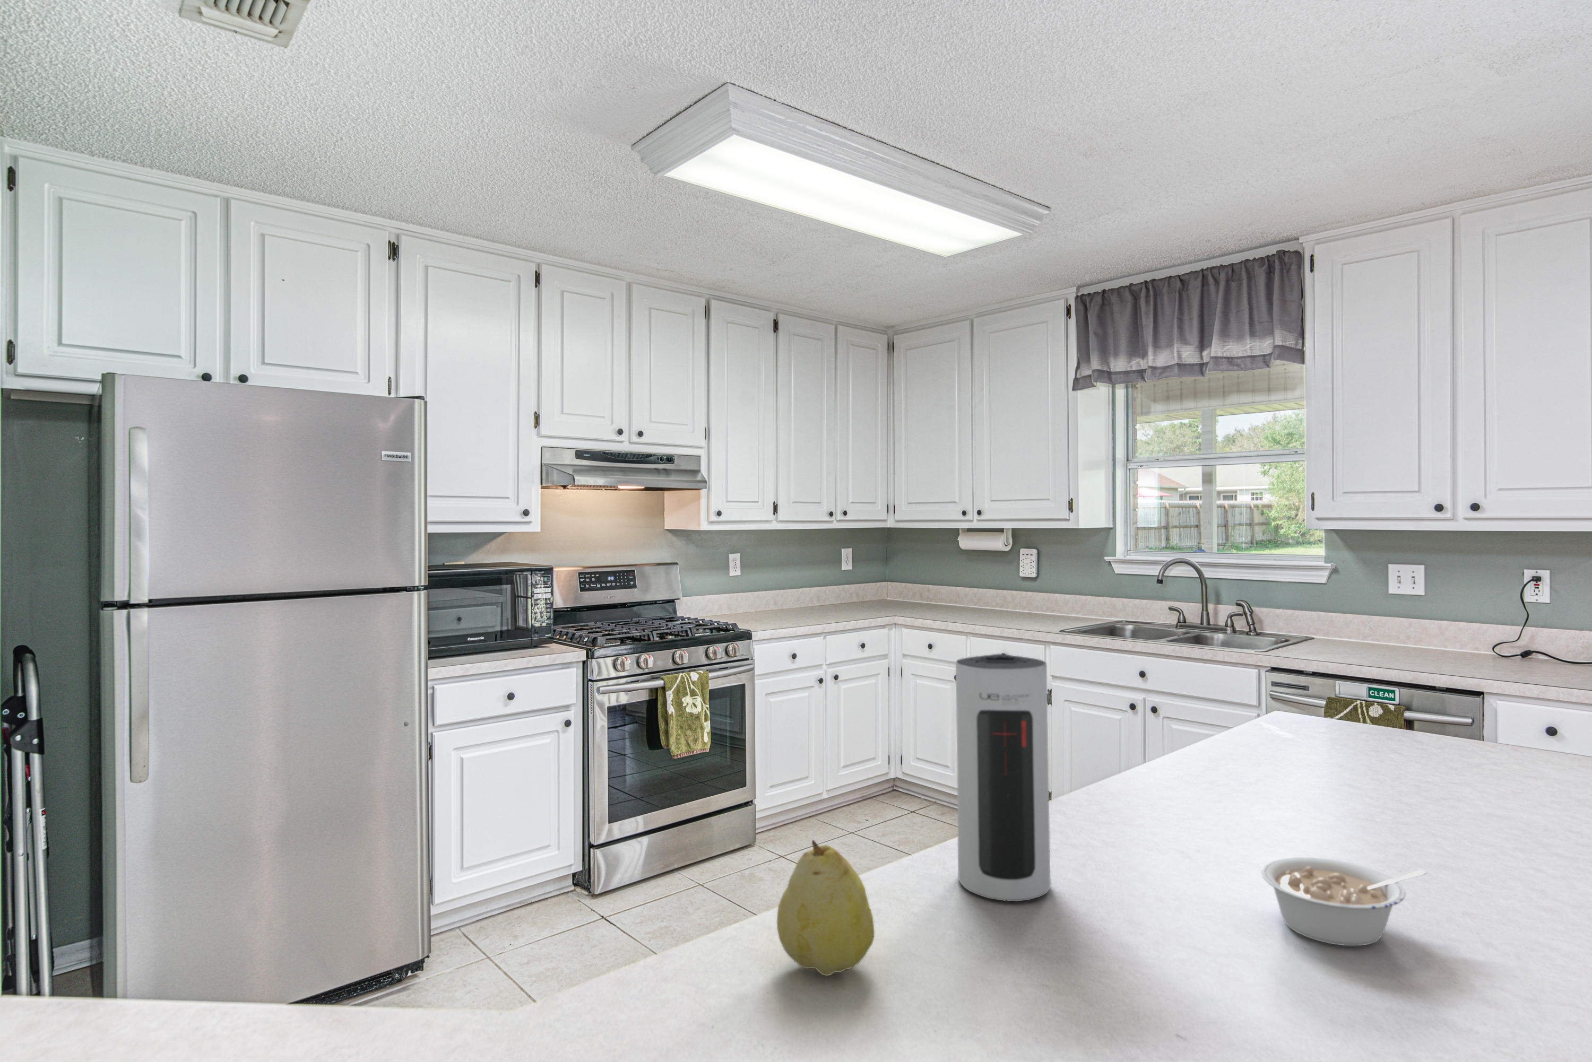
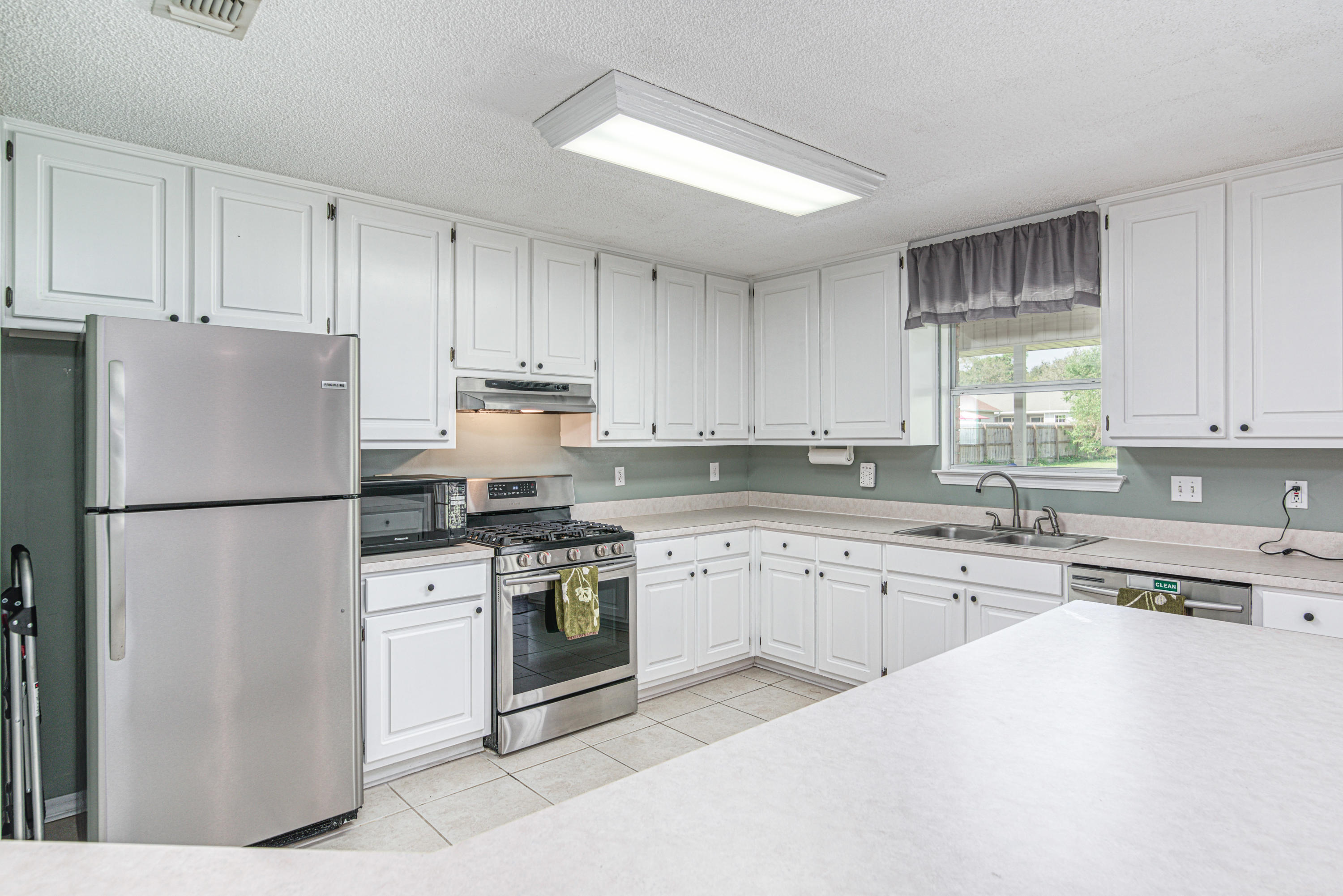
- speaker (1002, 769)
- legume (1334, 897)
- fruit (826, 901)
